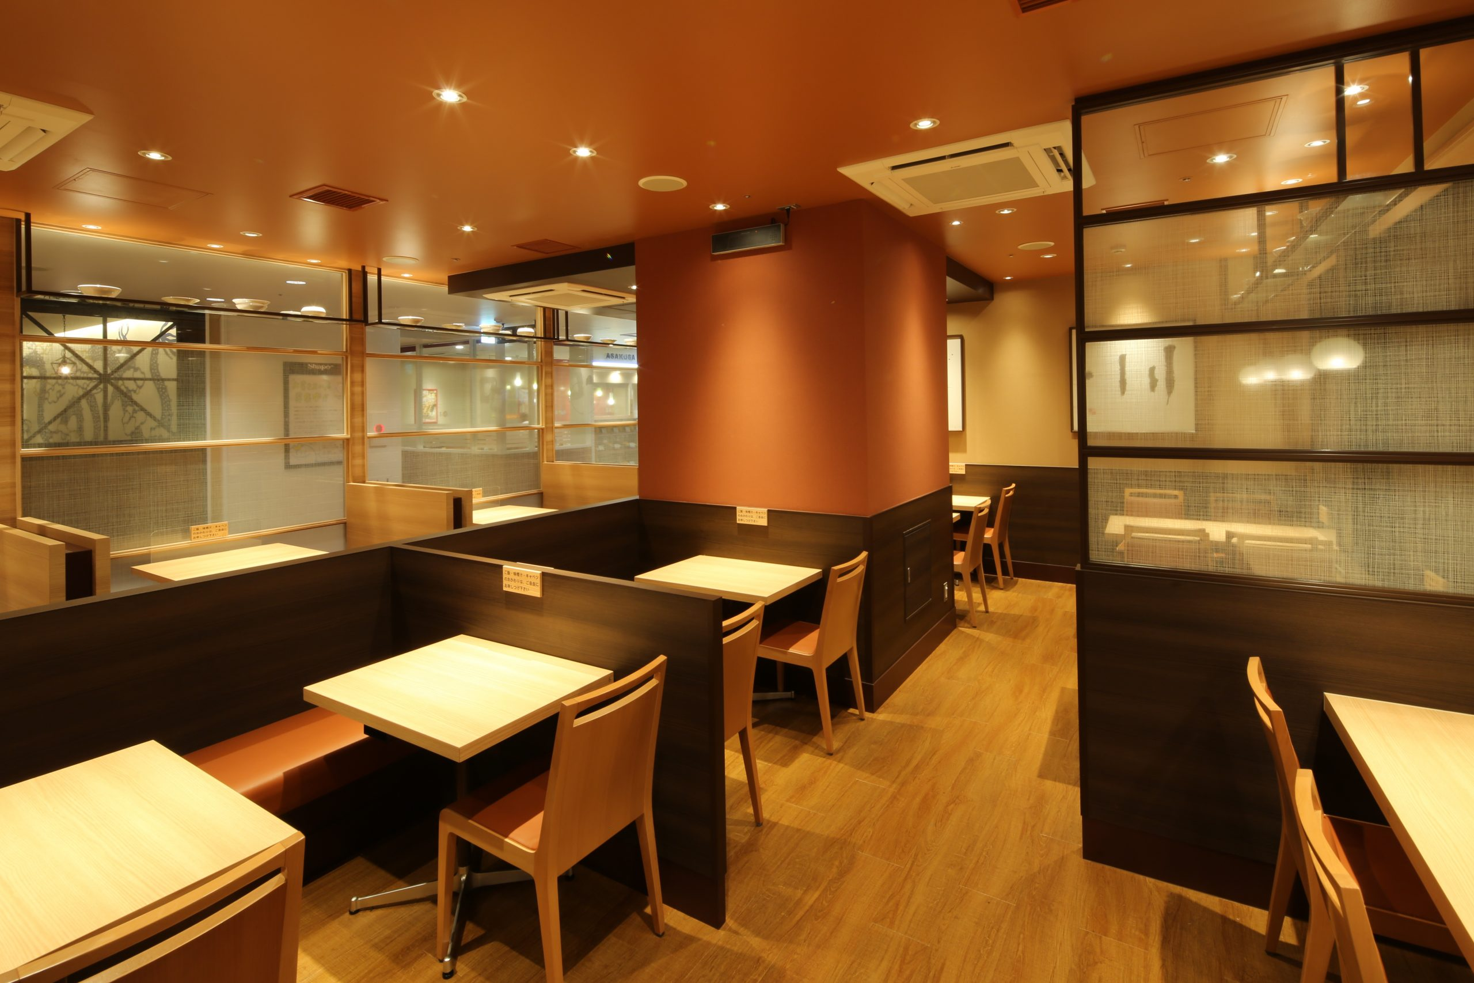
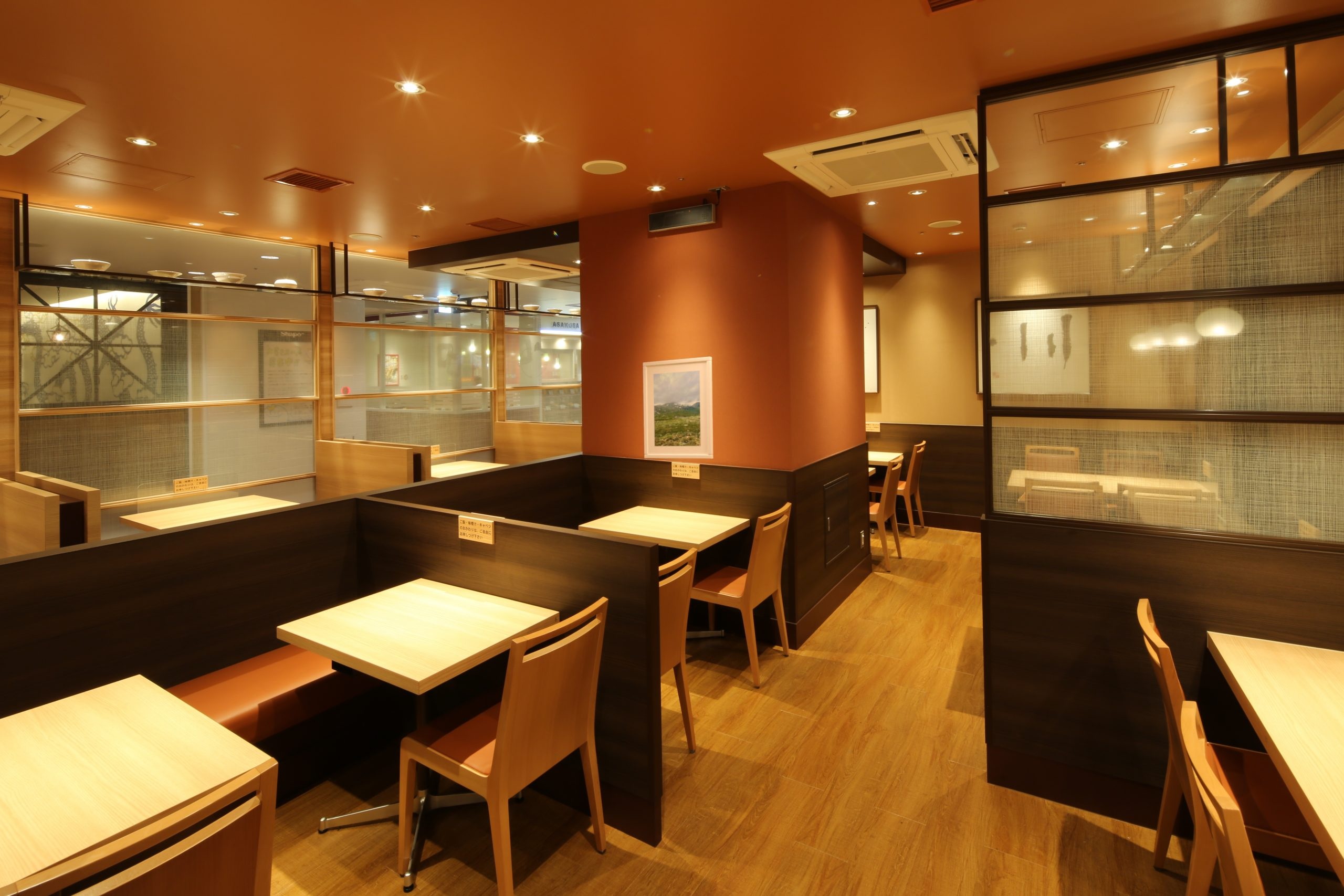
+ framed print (677, 409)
